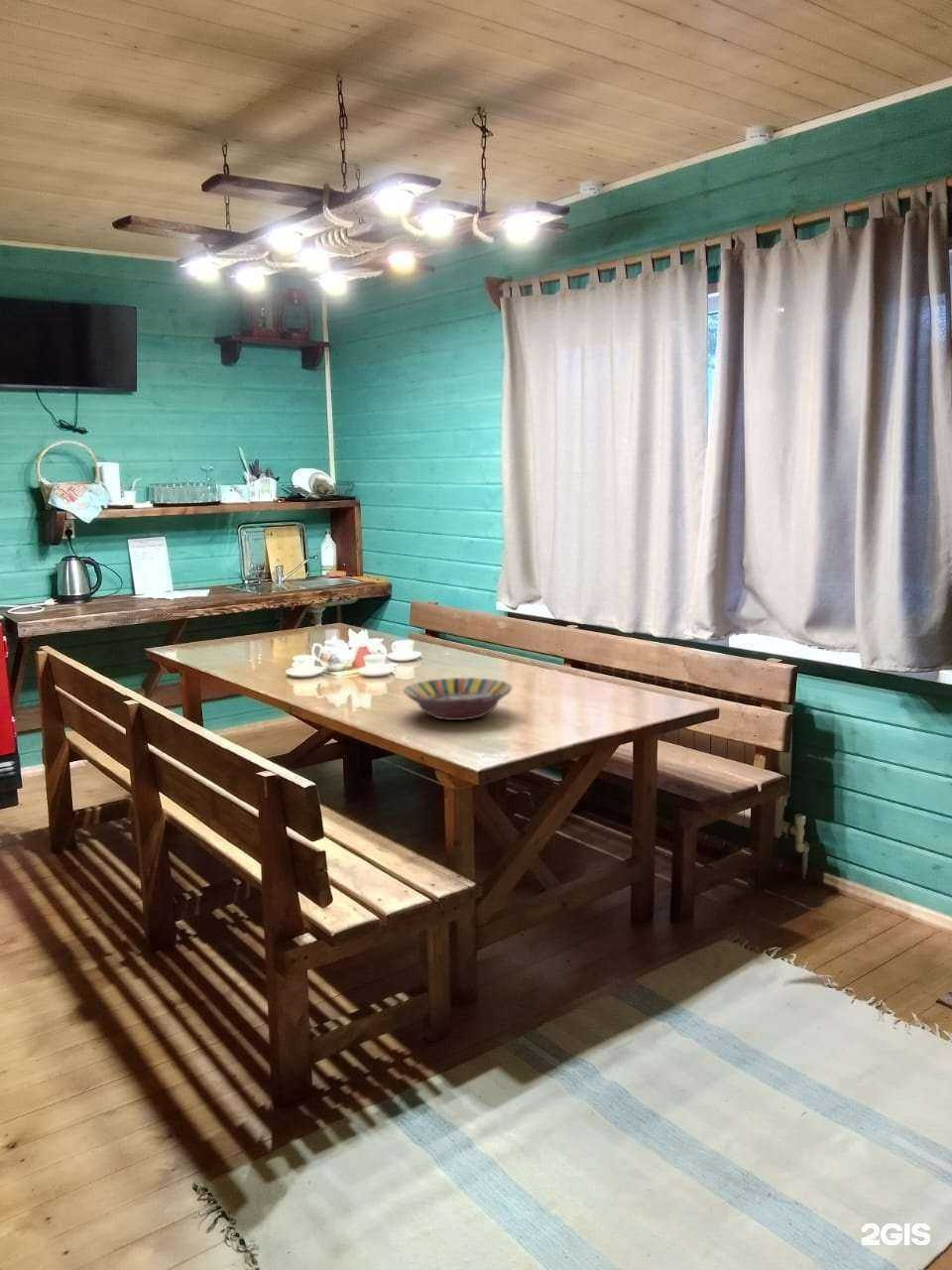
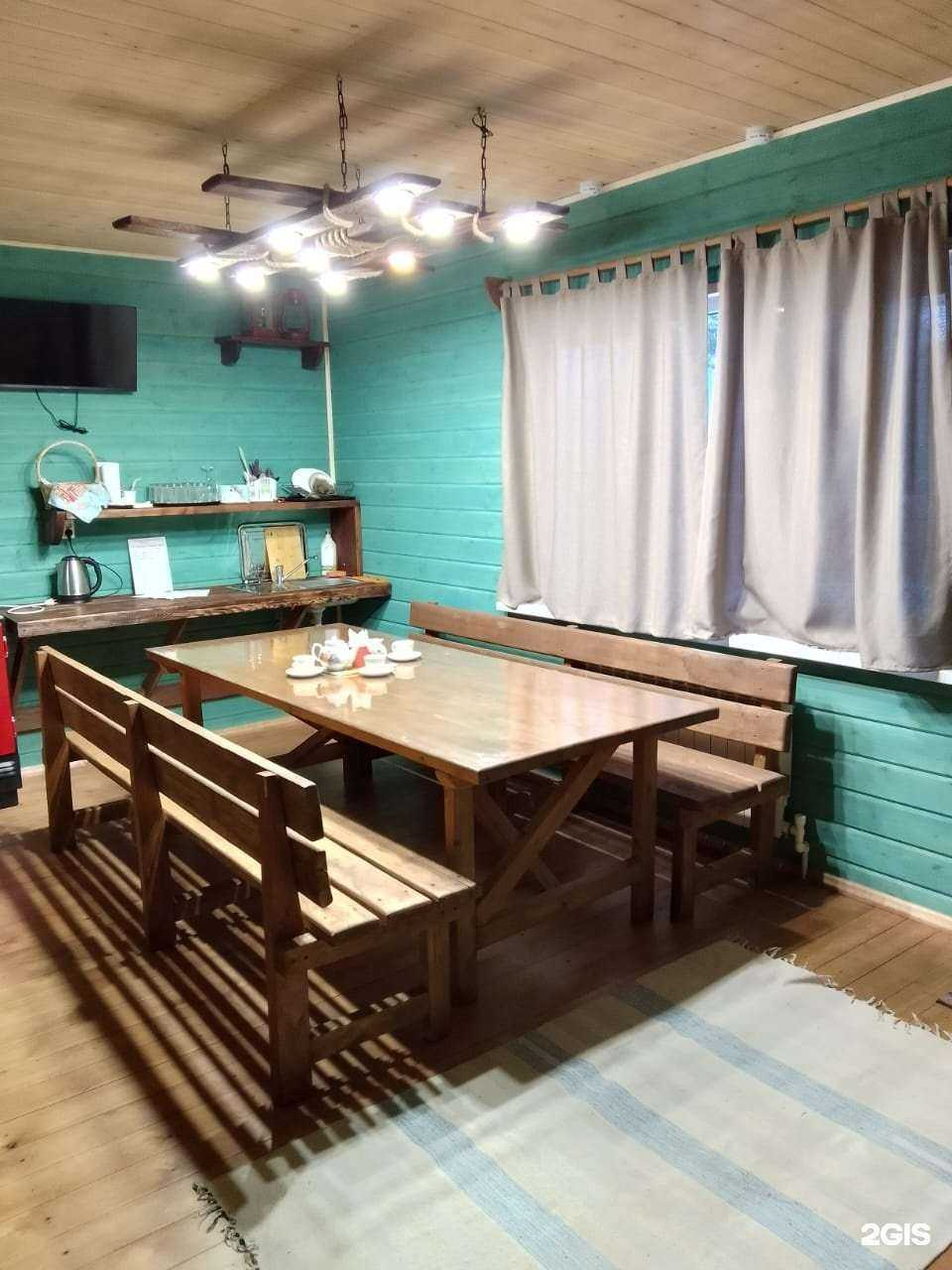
- serving bowl (458, 700)
